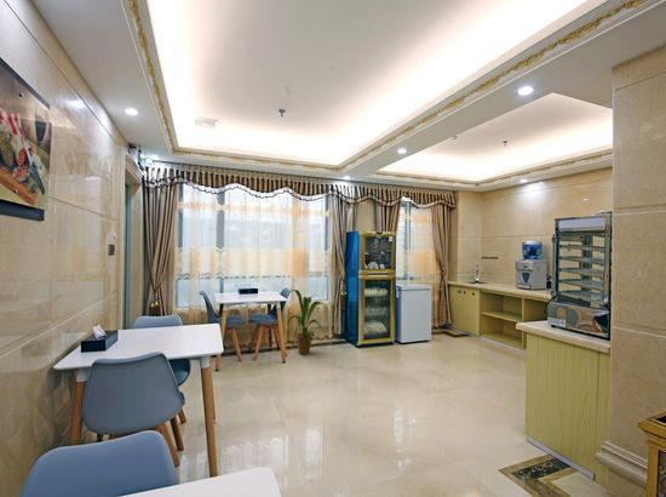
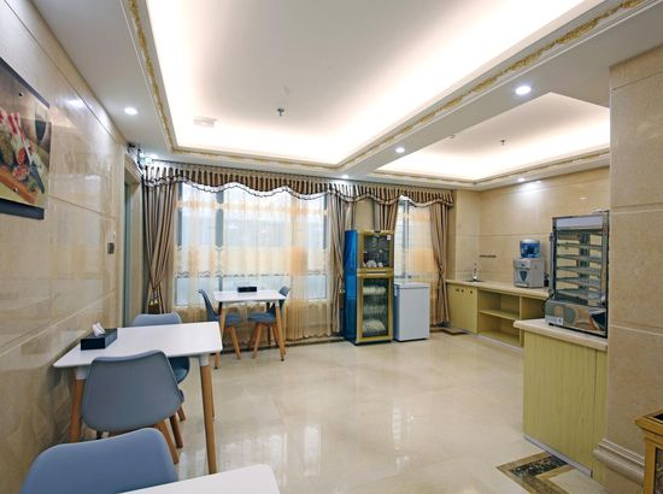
- house plant (308, 320)
